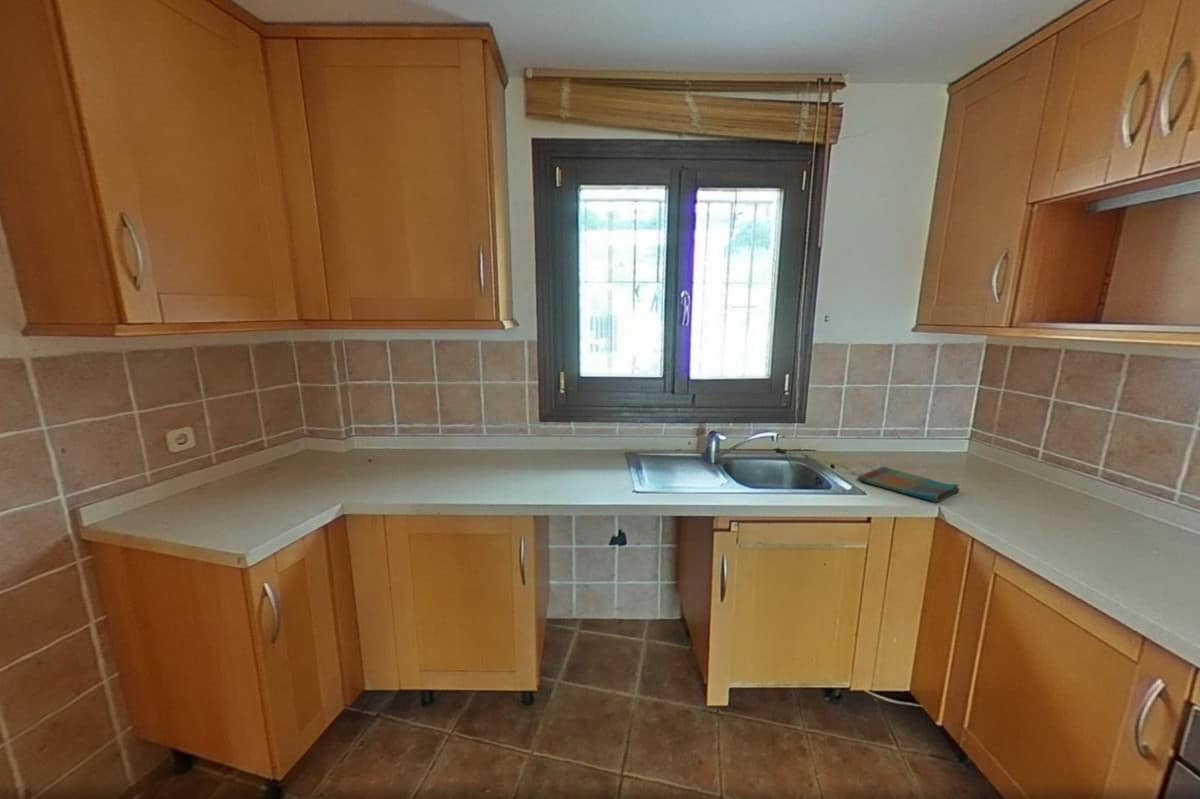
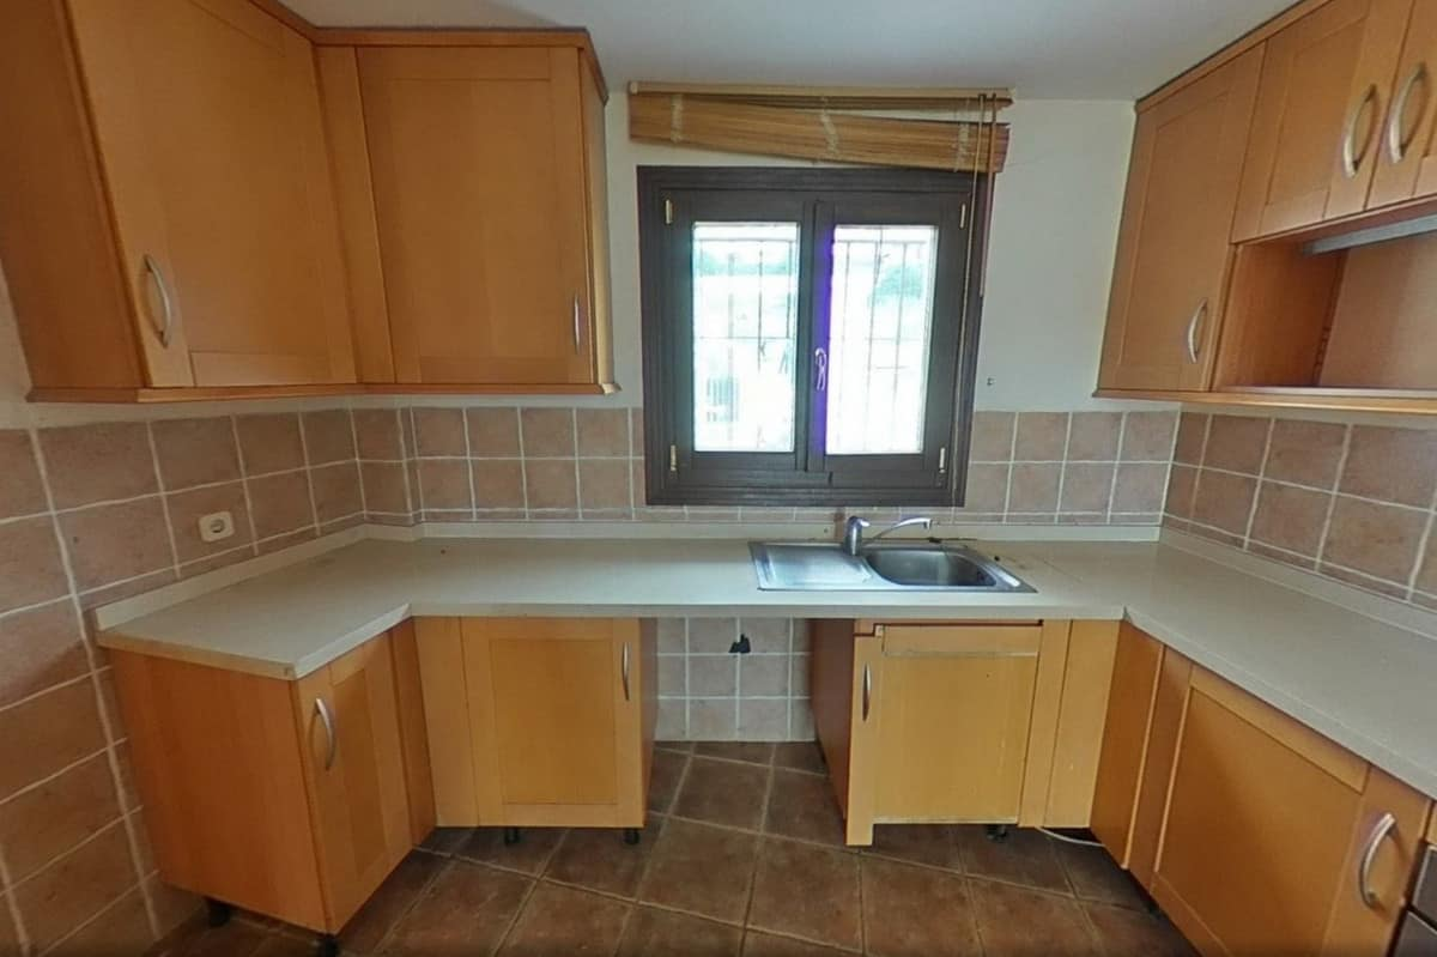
- dish towel (907, 482)
